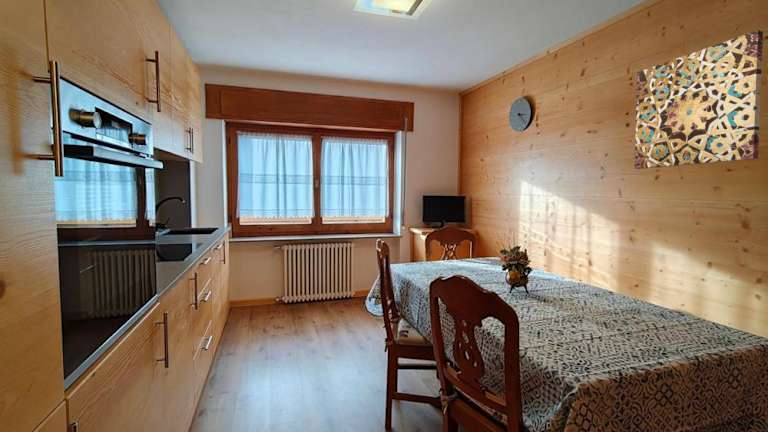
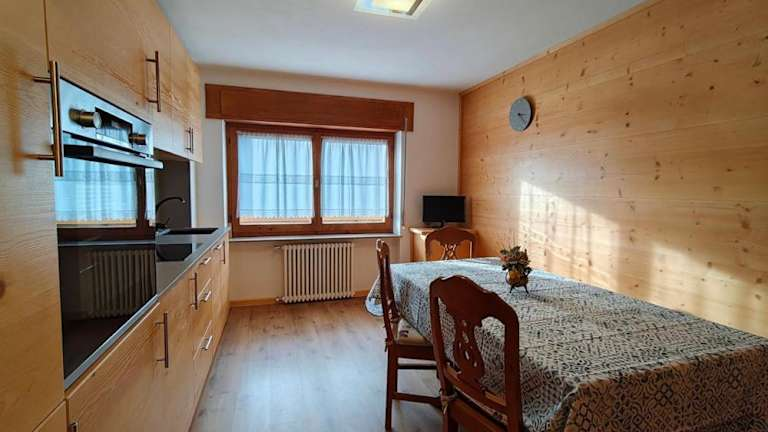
- wall art (689, 109)
